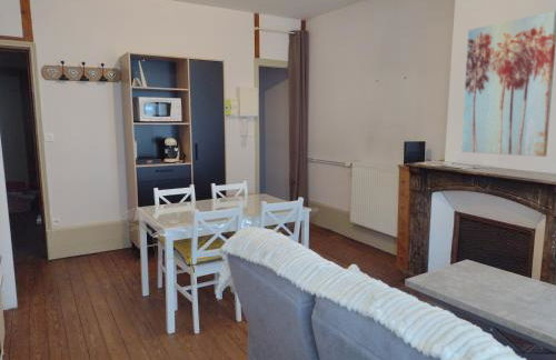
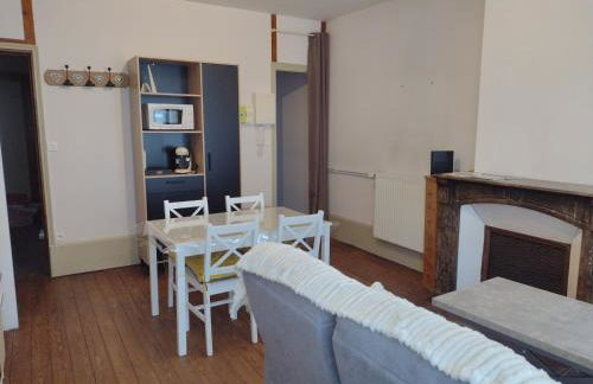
- wall art (504, 89)
